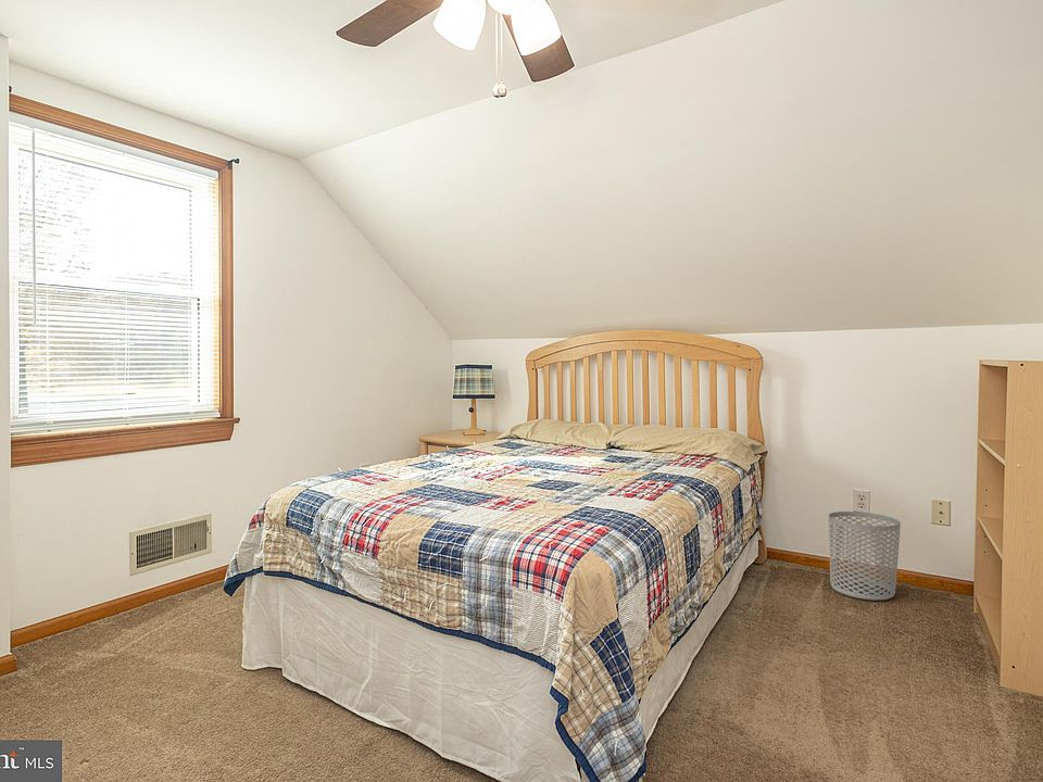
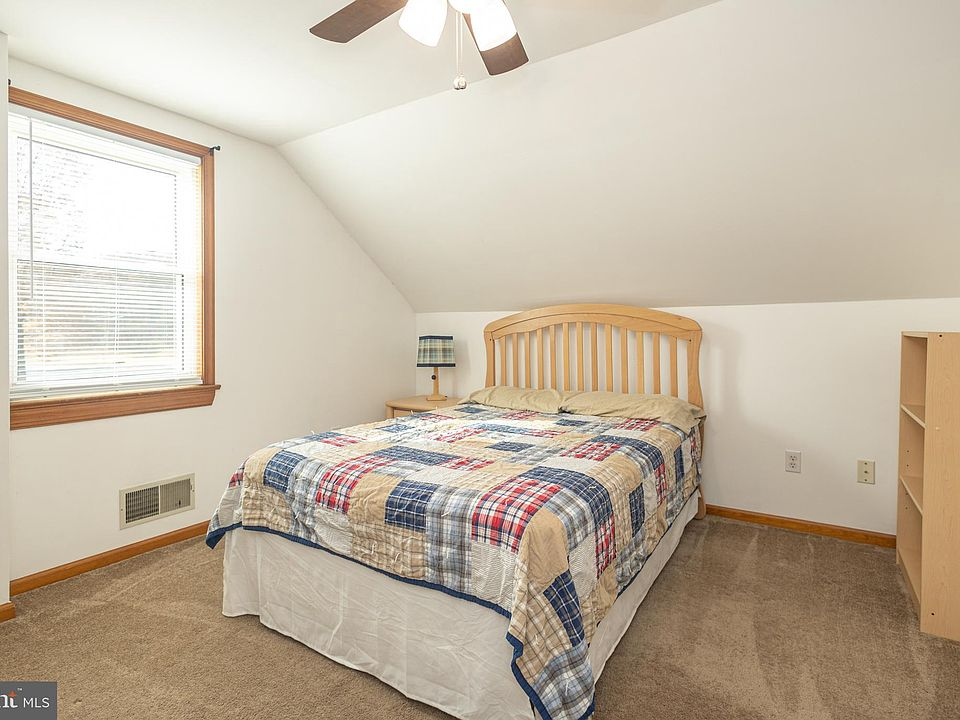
- waste bin (863, 554)
